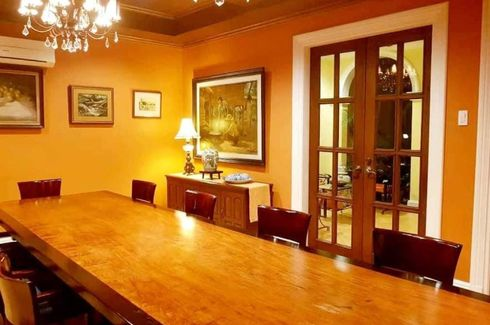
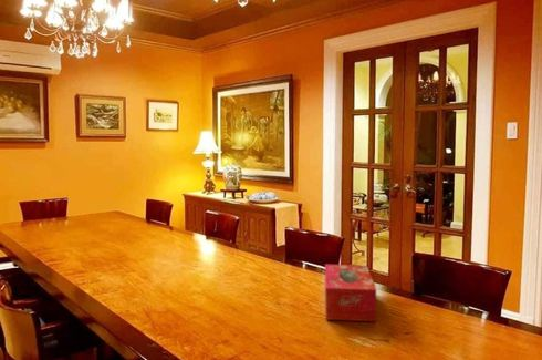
+ tissue box (347, 289)
